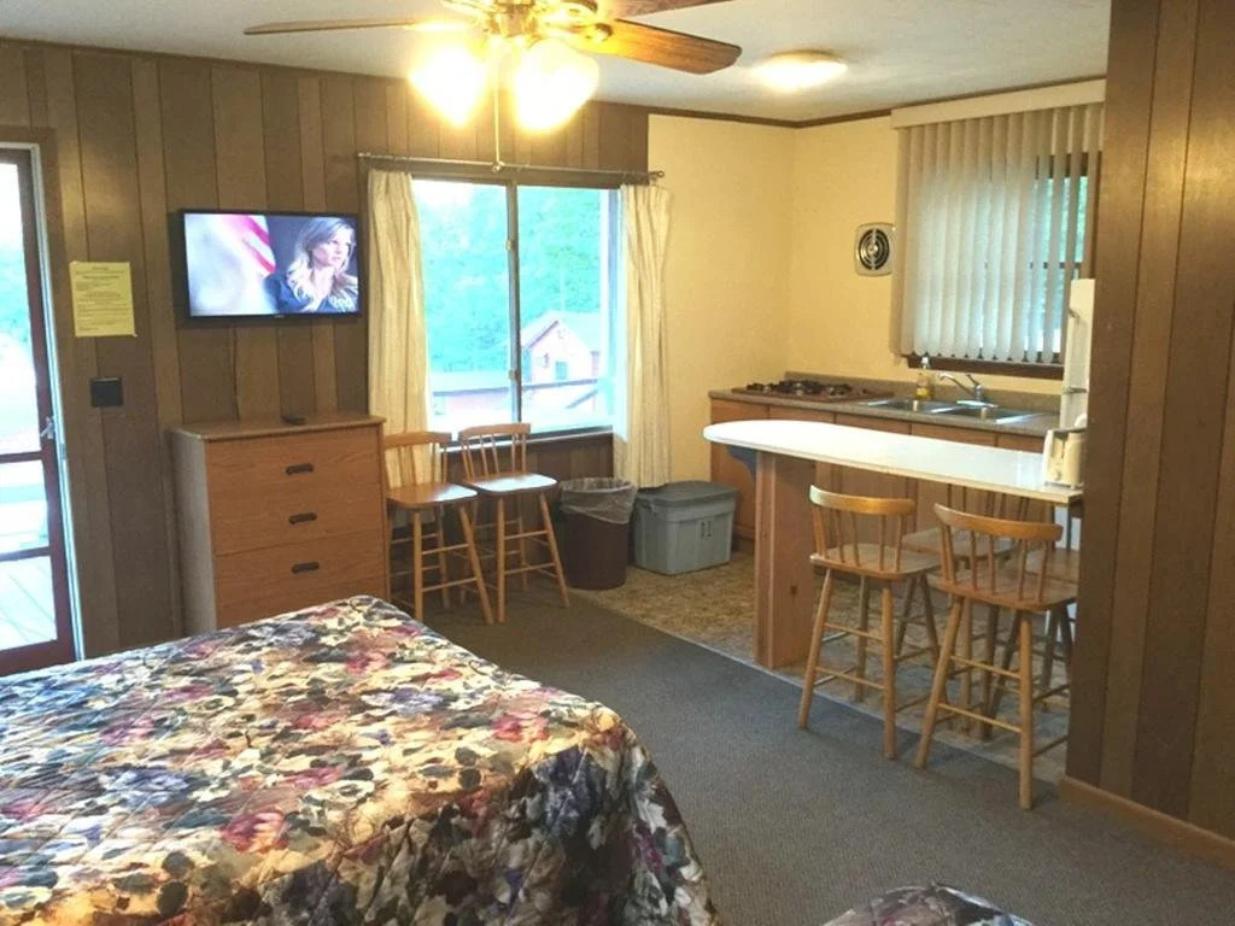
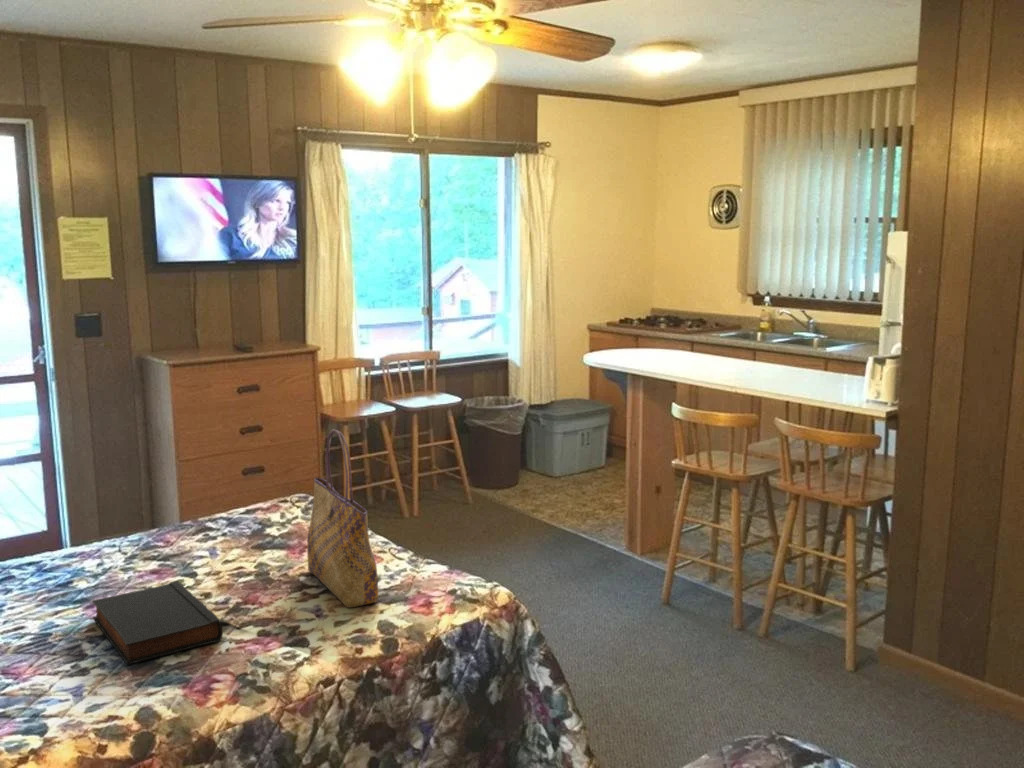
+ book (156, 619)
+ tote bag (340, 509)
